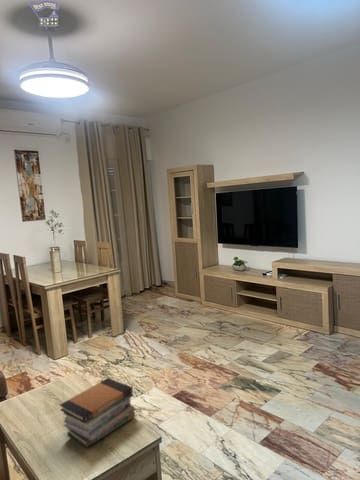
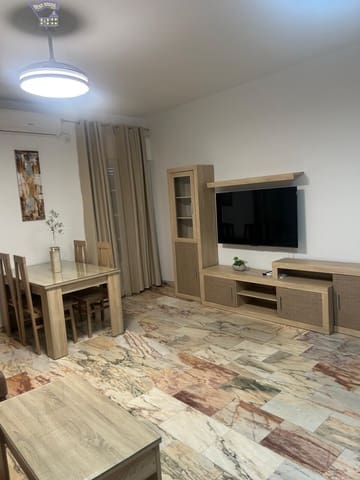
- book stack (98, 410)
